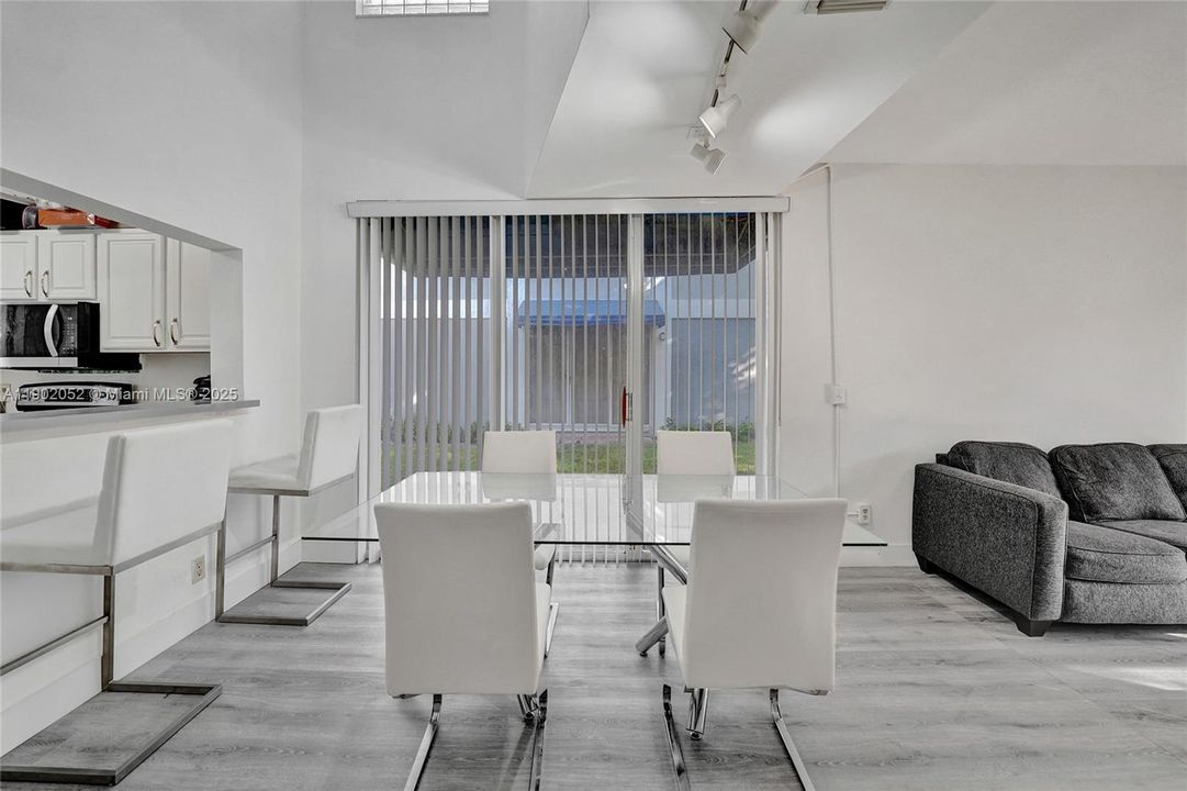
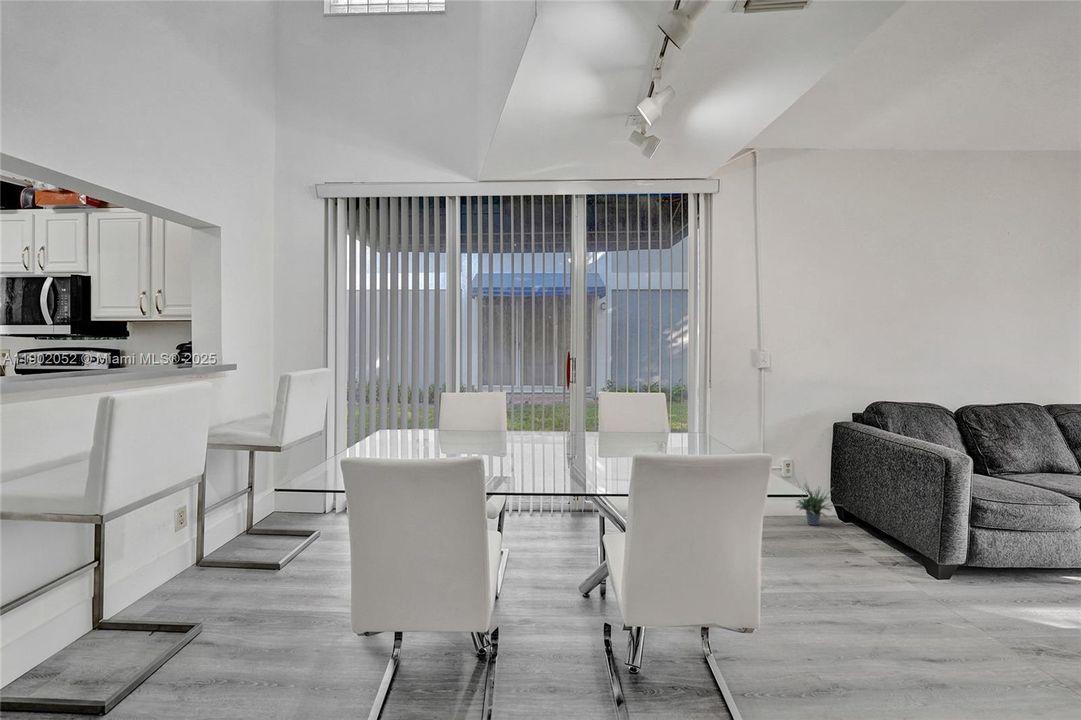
+ potted plant (811, 499)
